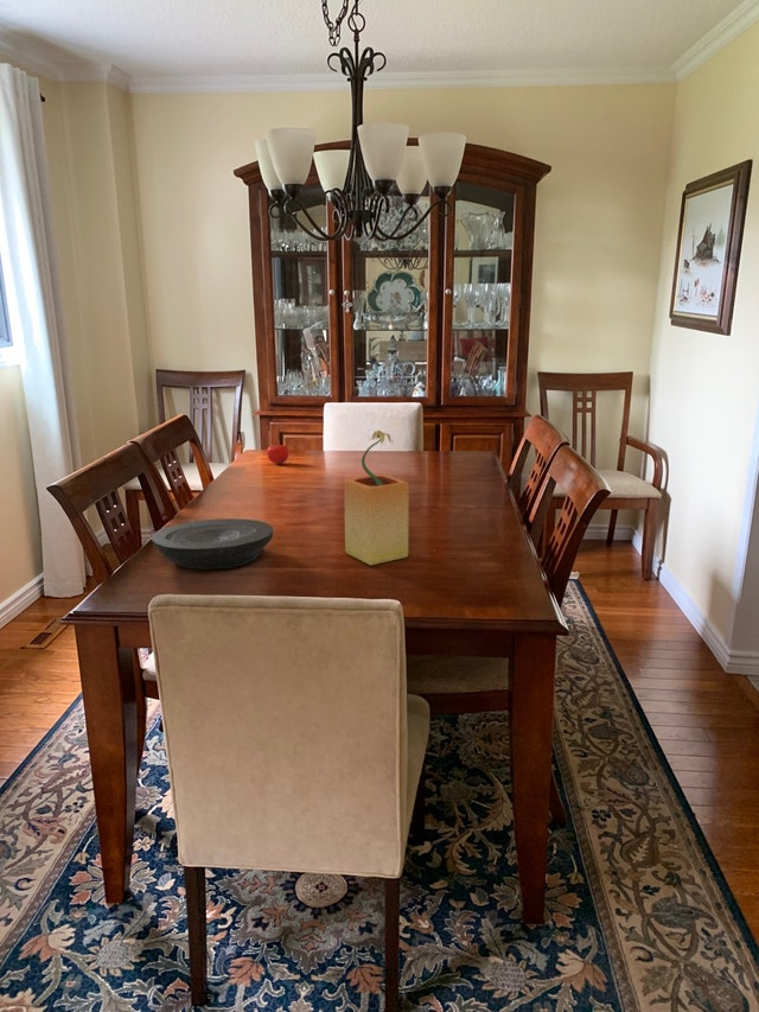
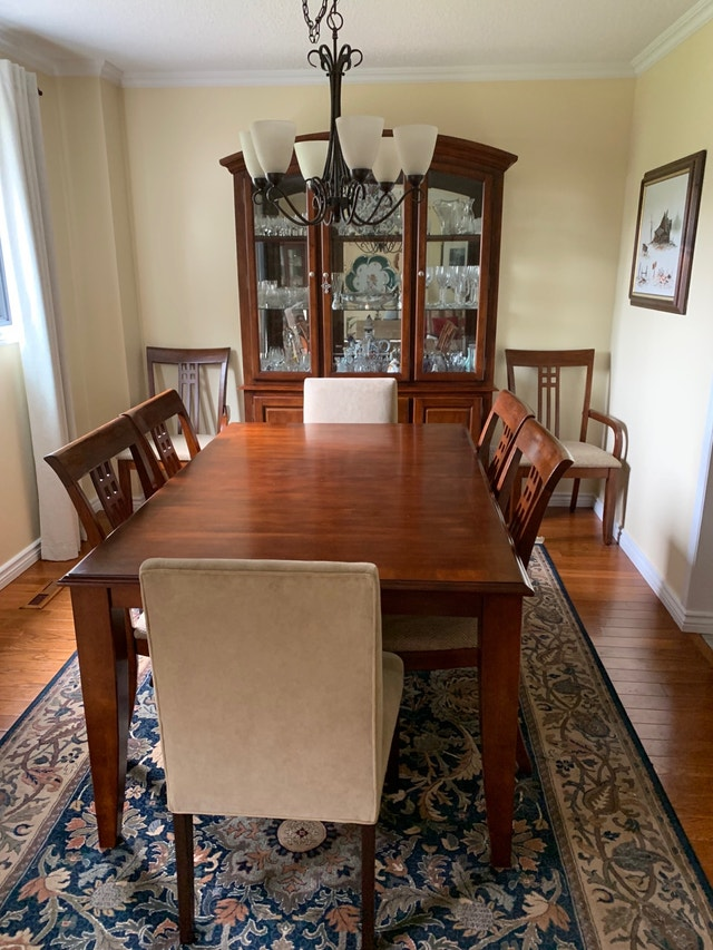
- plate (213, 543)
- potted plant (376, 495)
- apple (278, 452)
